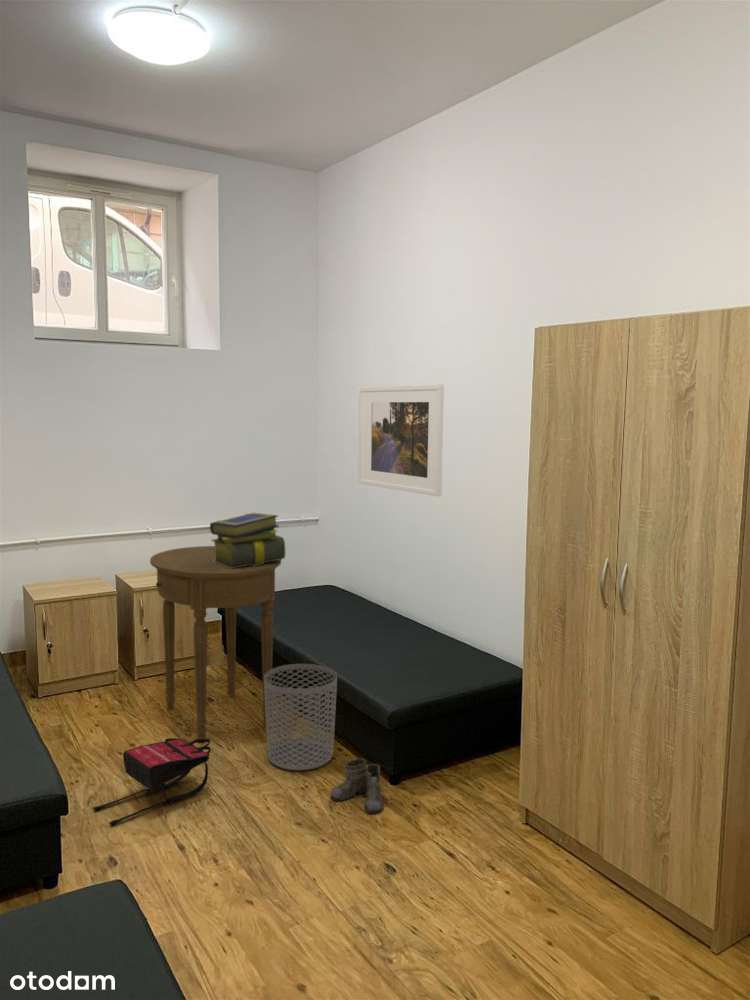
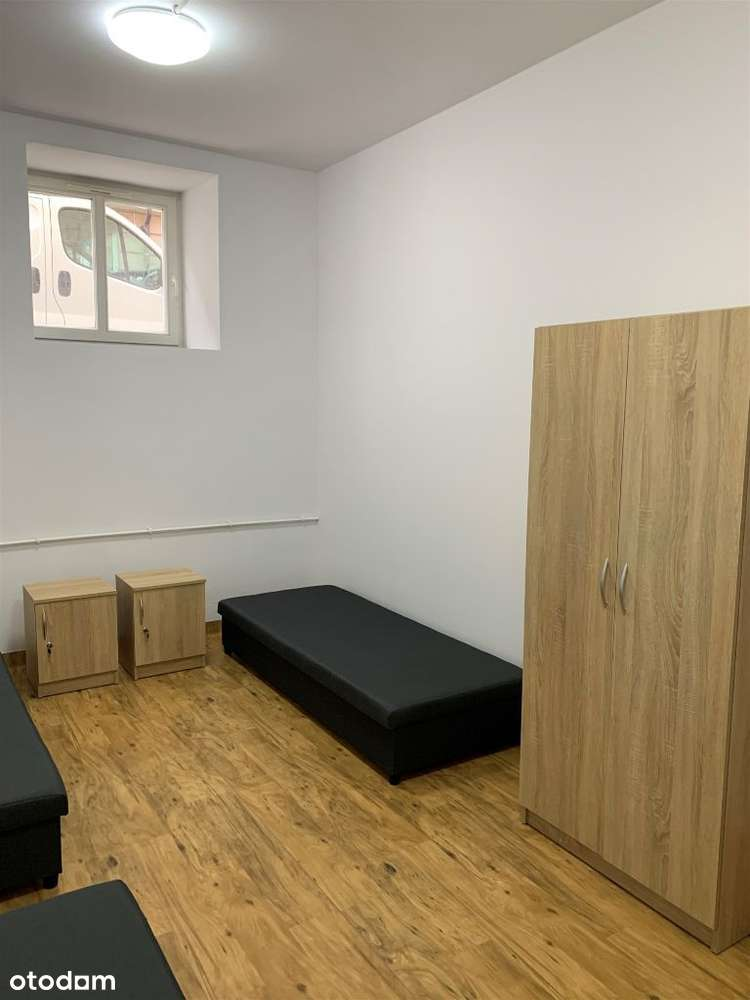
- boots (359, 782)
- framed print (397, 438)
- waste bin (299, 715)
- backpack (156, 772)
- stack of books (247, 538)
- side table (226, 638)
